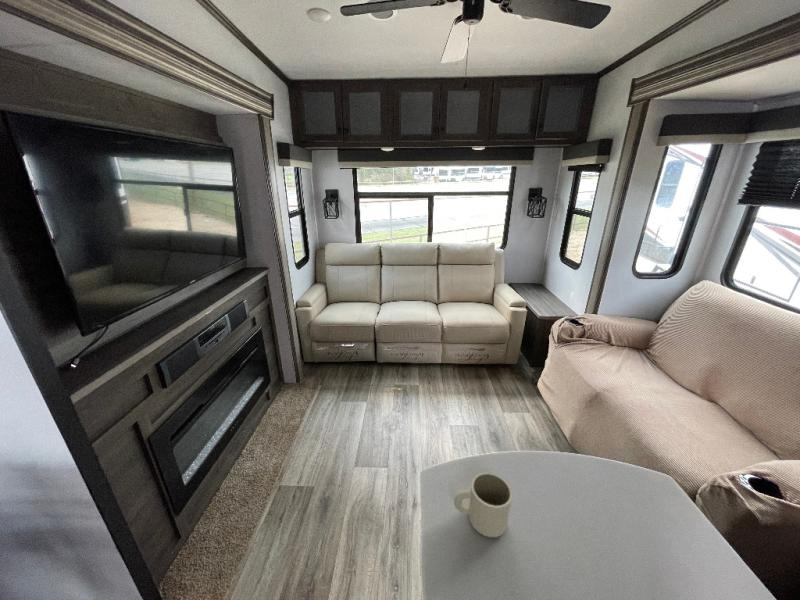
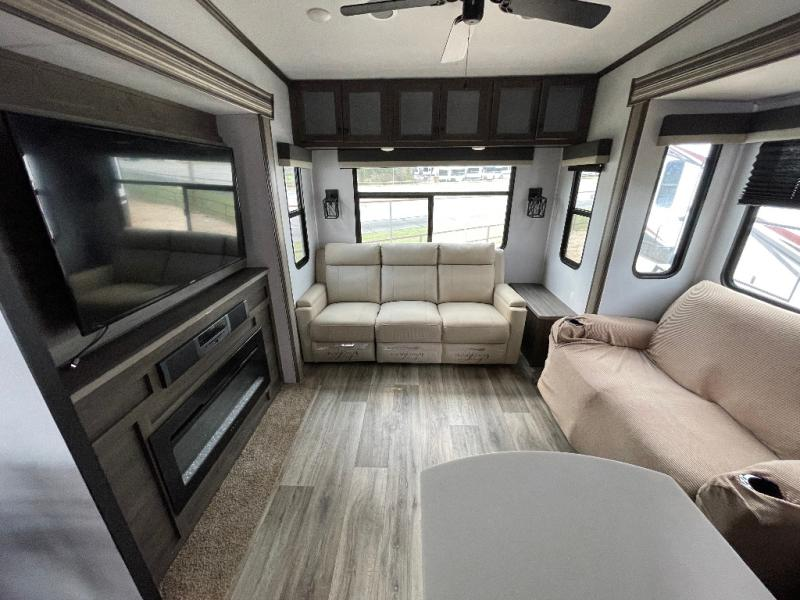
- mug (481, 502)
